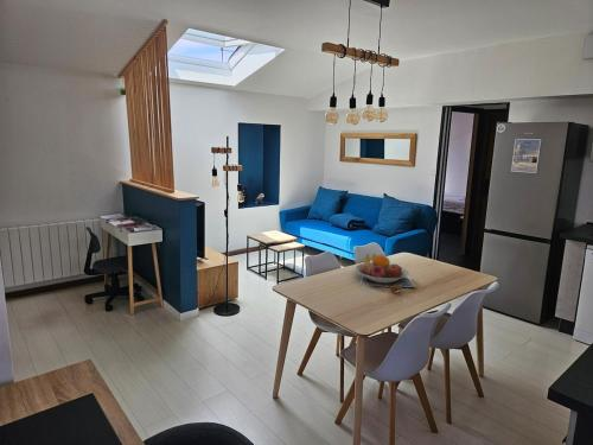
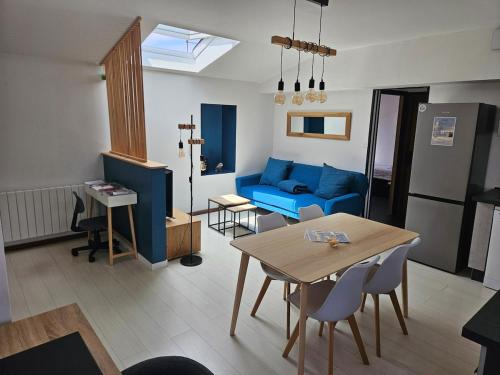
- fruit bowl (382, 268)
